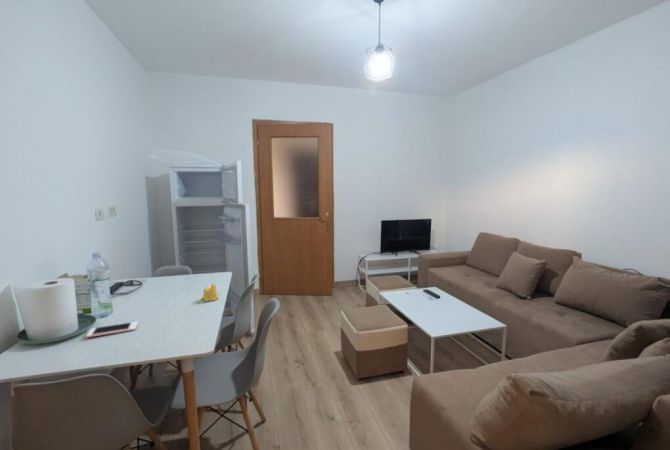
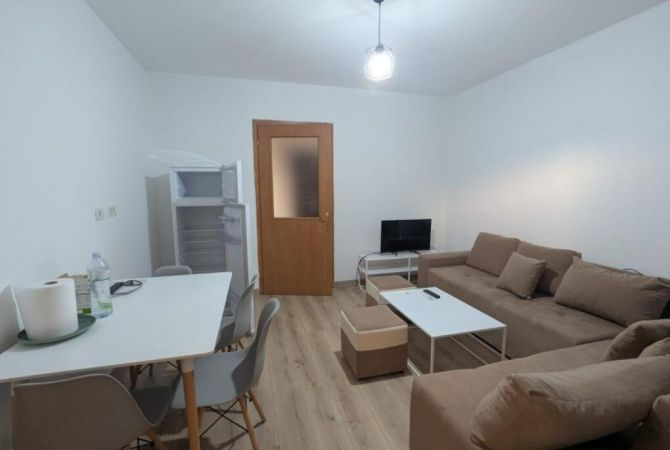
- cell phone (113, 329)
- candle (209, 291)
